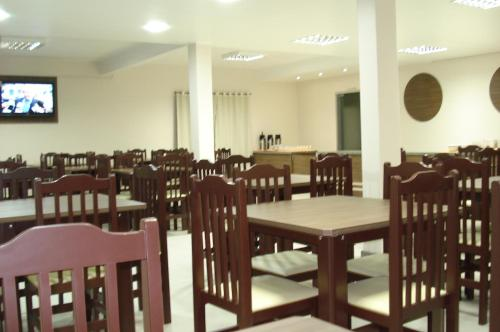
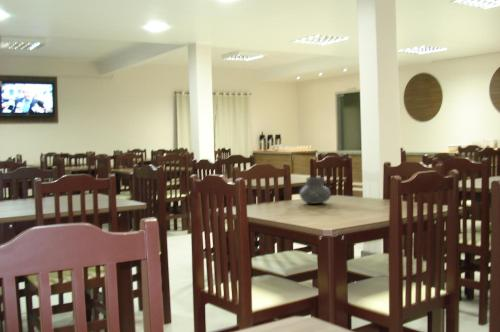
+ vase (315, 190)
